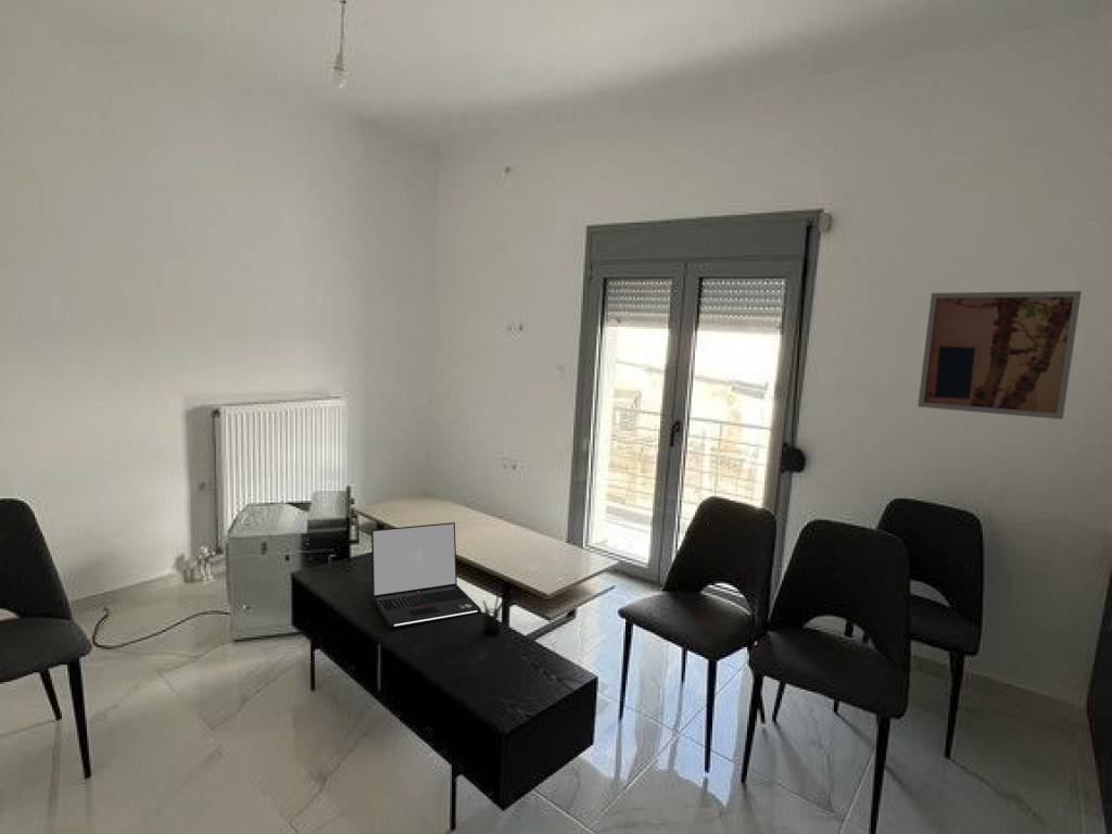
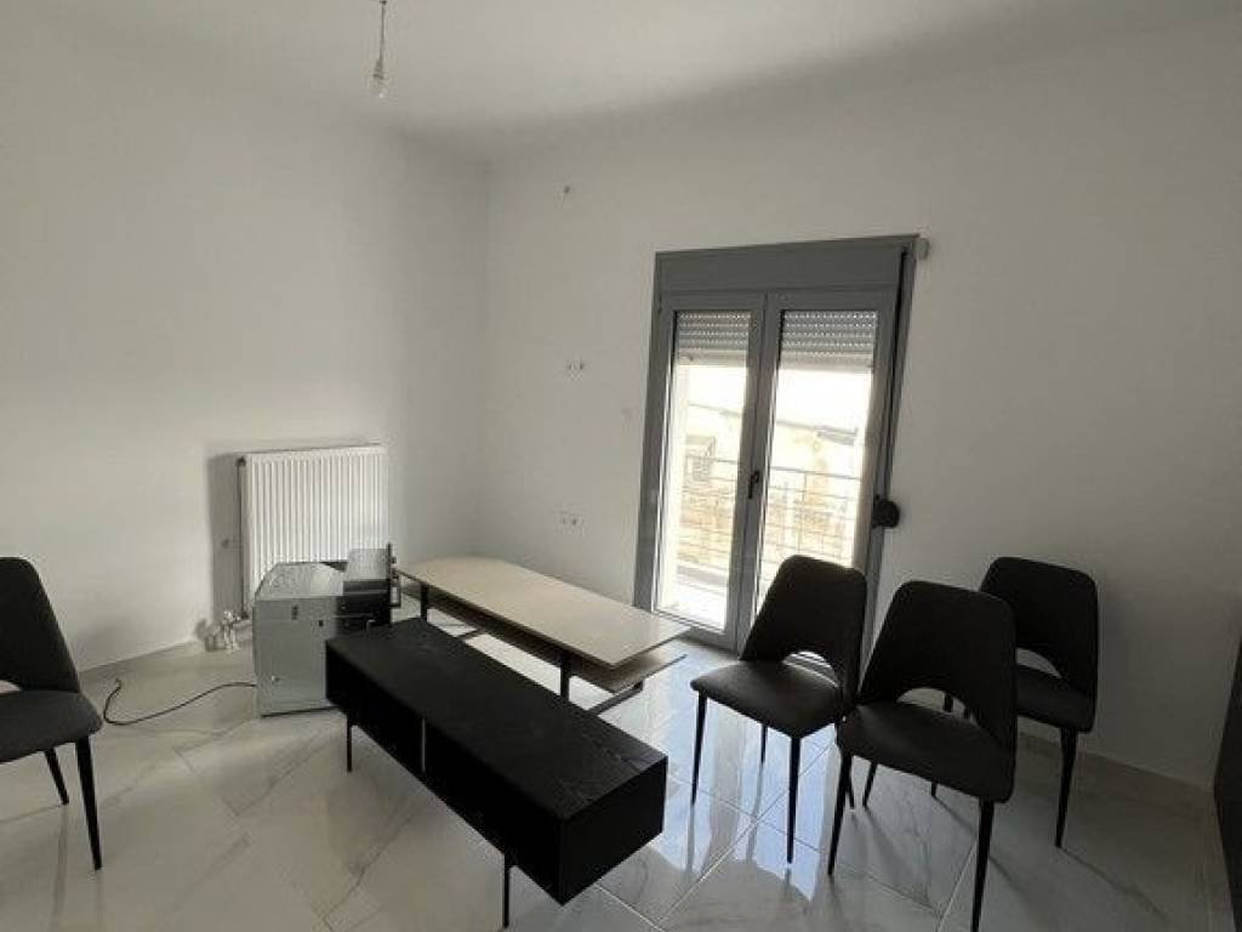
- laptop (425, 570)
- pen holder (491, 612)
- wall art (994, 353)
